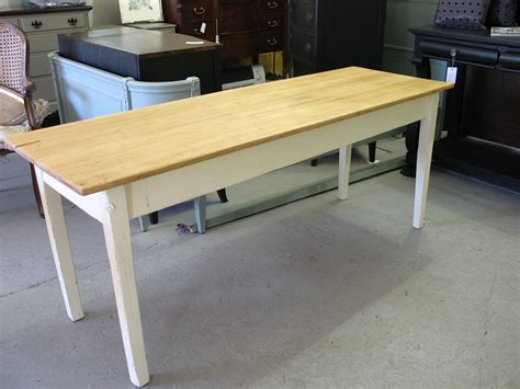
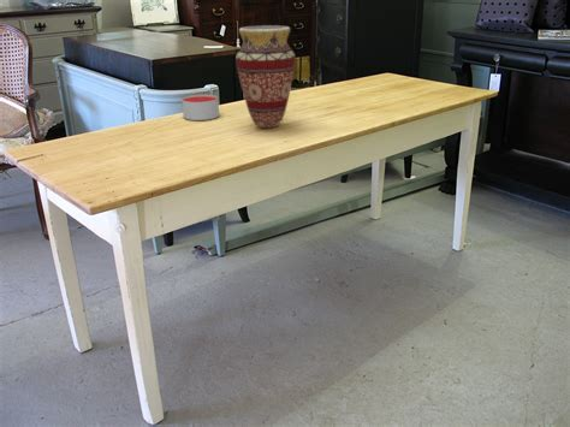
+ candle (200, 106)
+ vase (266, 78)
